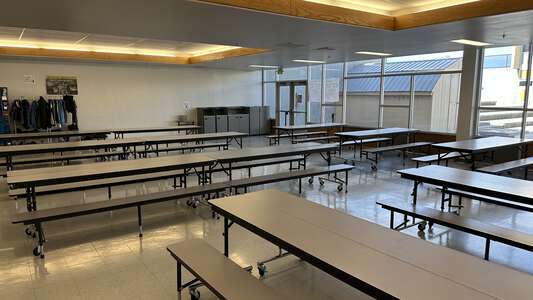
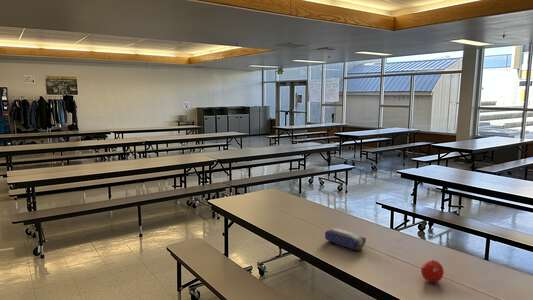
+ pencil case (344, 238)
+ fruit (432, 270)
